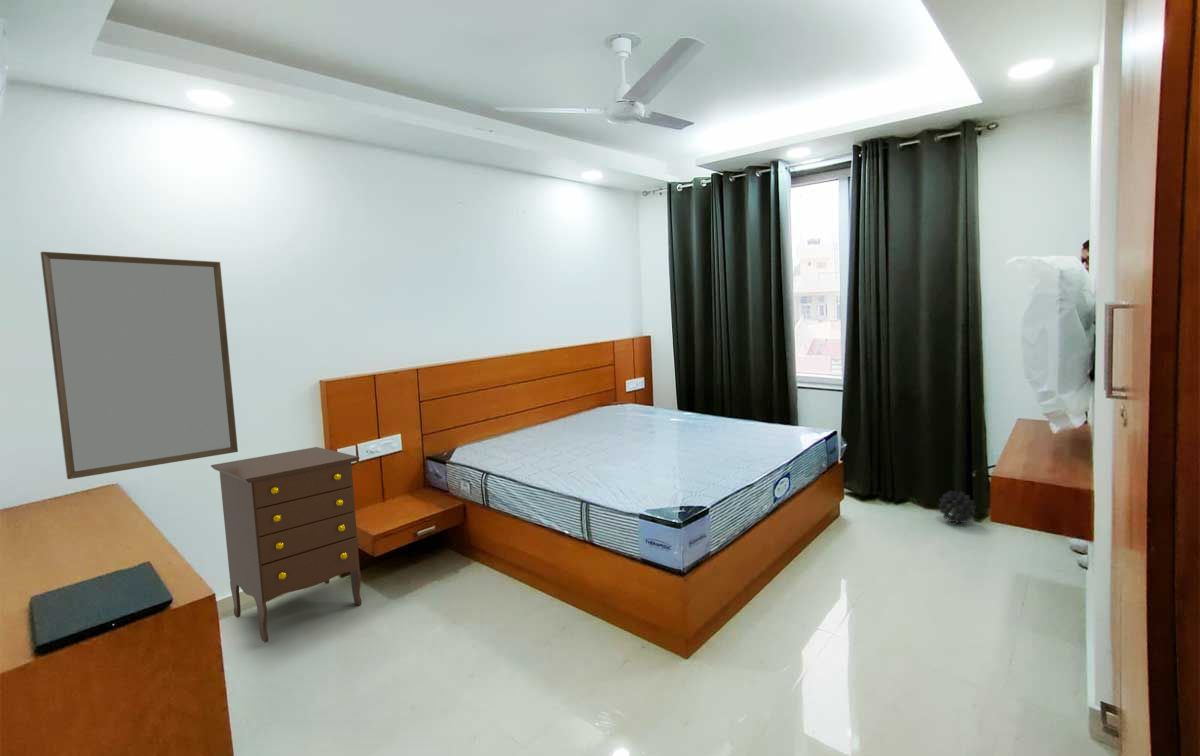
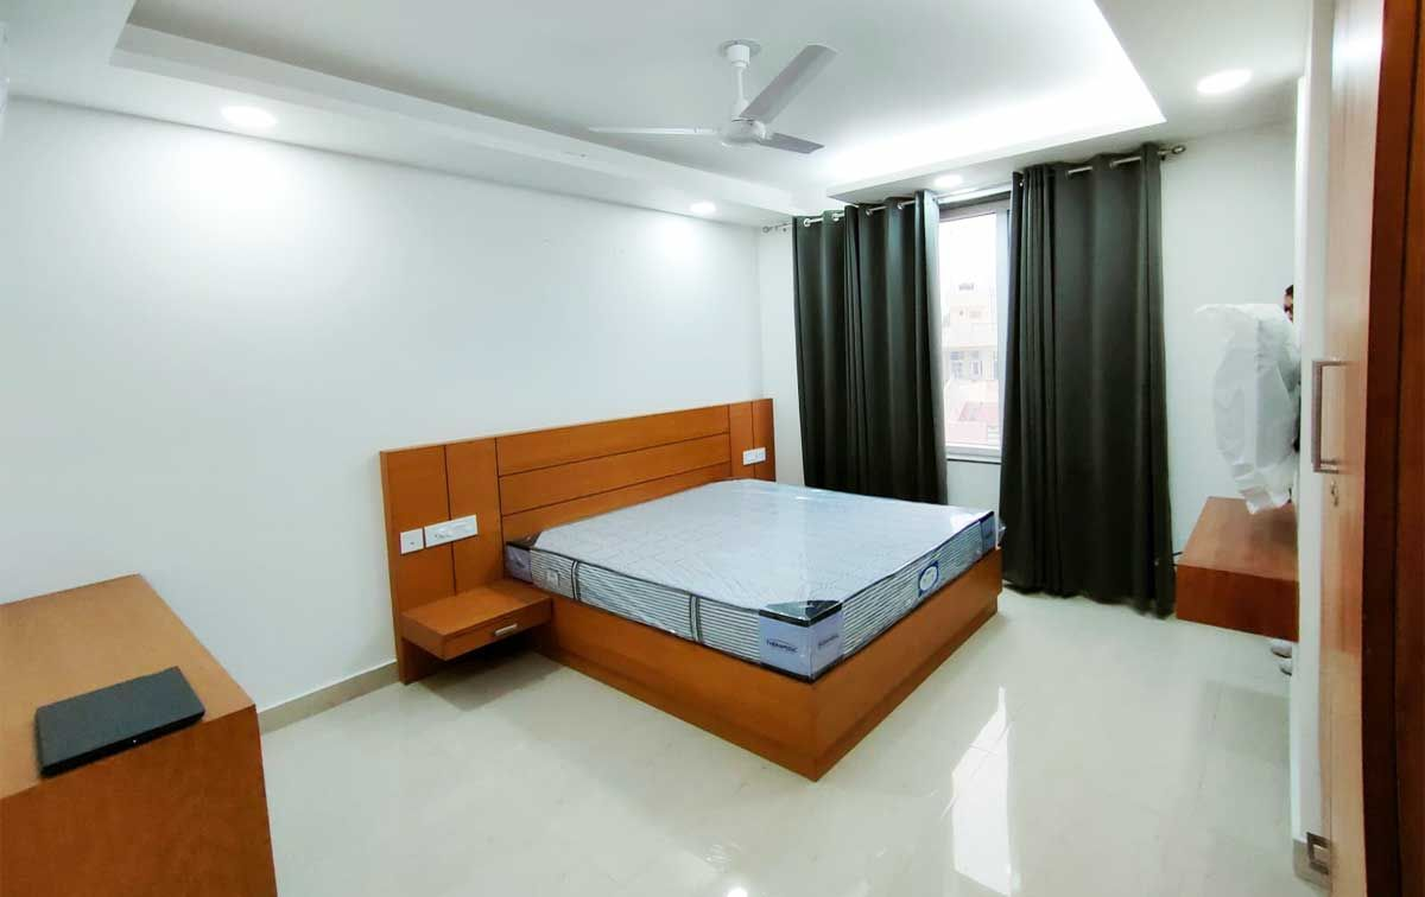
- decorative ball (955, 507)
- dresser (292, 536)
- home mirror (148, 362)
